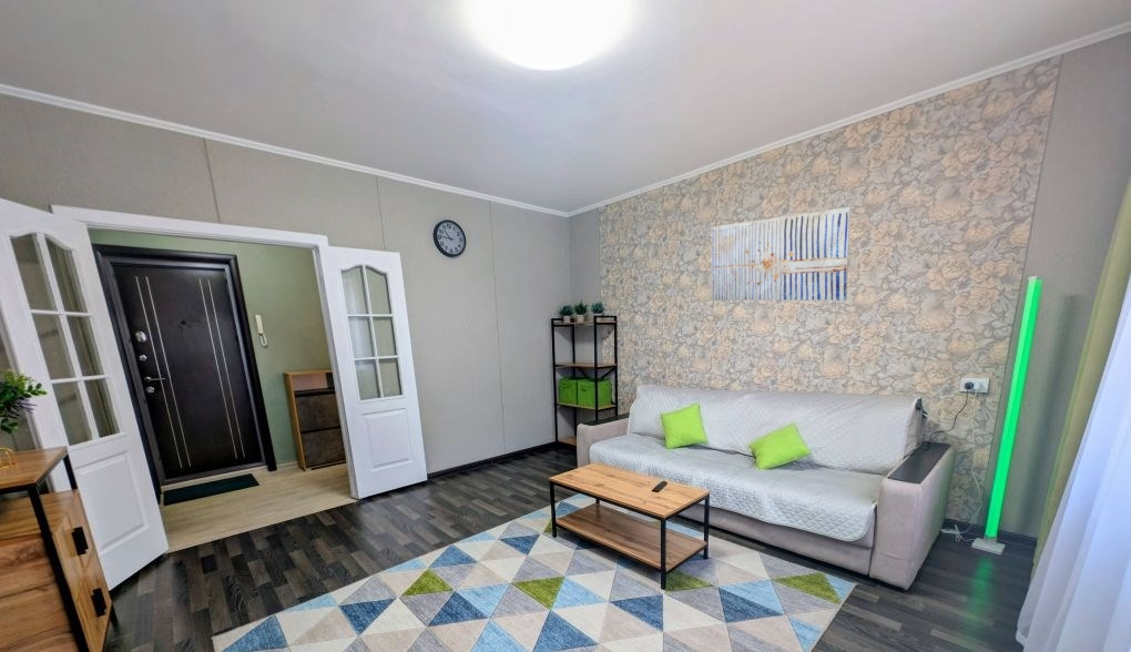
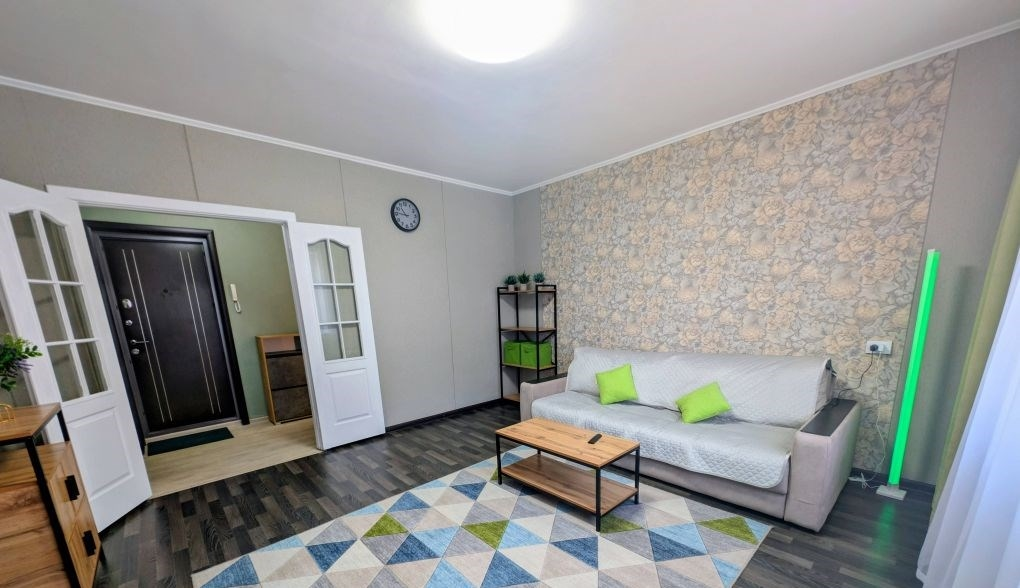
- wall art (772, 259)
